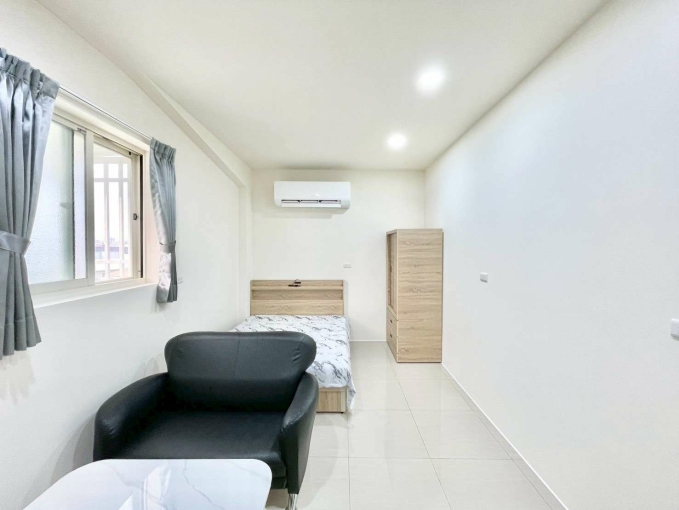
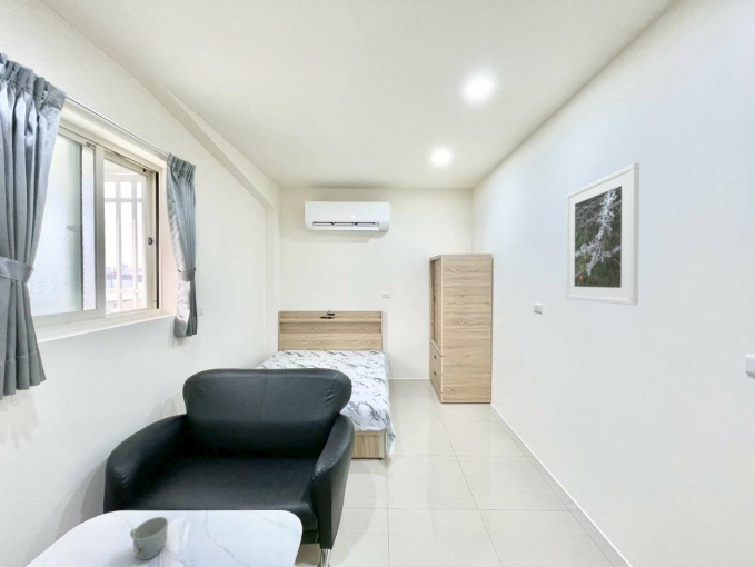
+ mug (147, 538)
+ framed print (596, 241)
